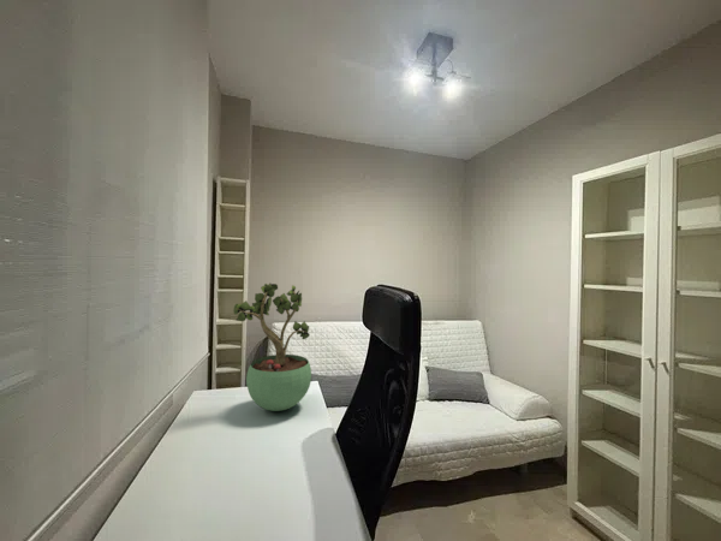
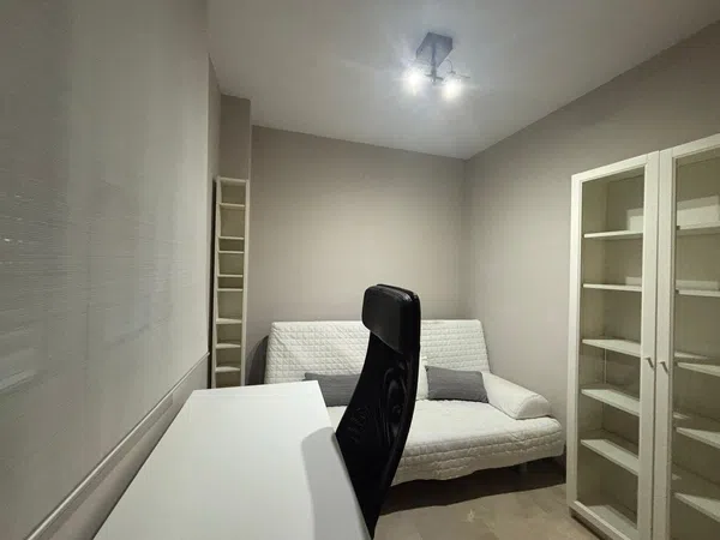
- potted plant (276, 345)
